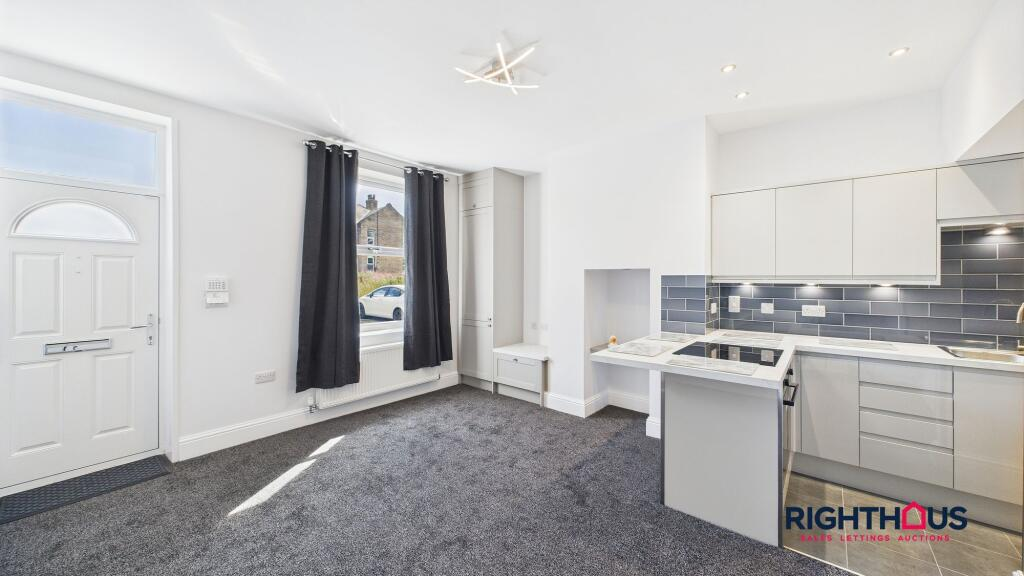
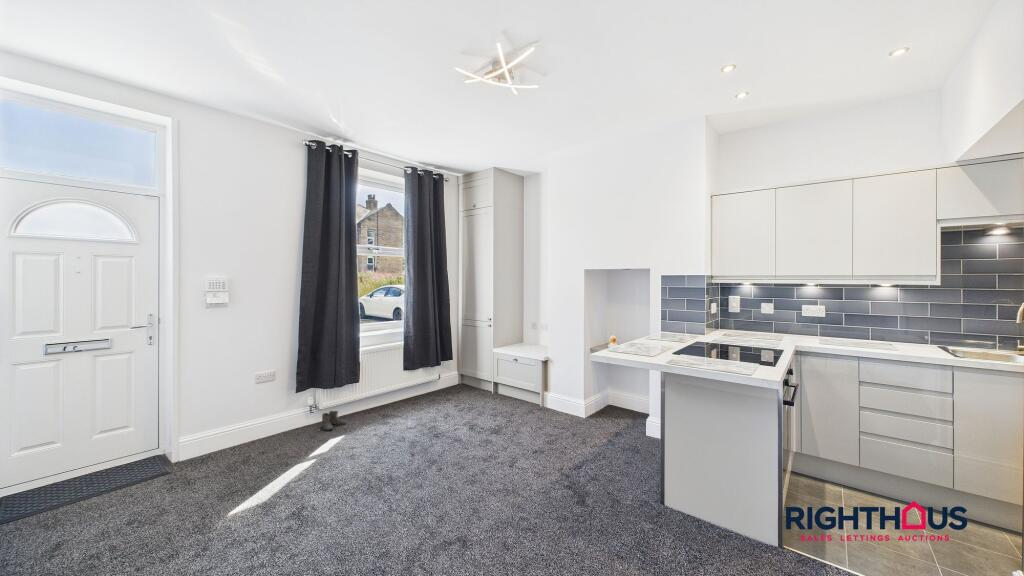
+ boots (331, 419)
